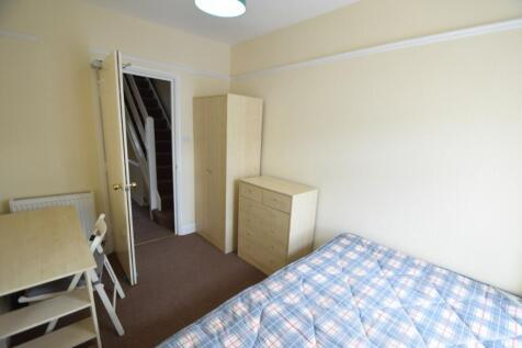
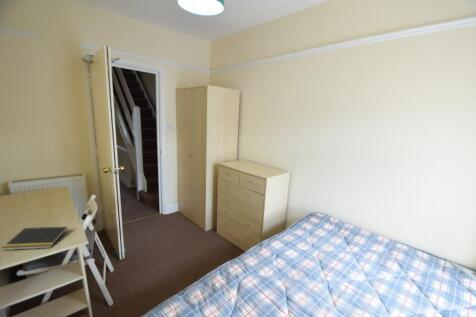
+ notepad (37, 237)
